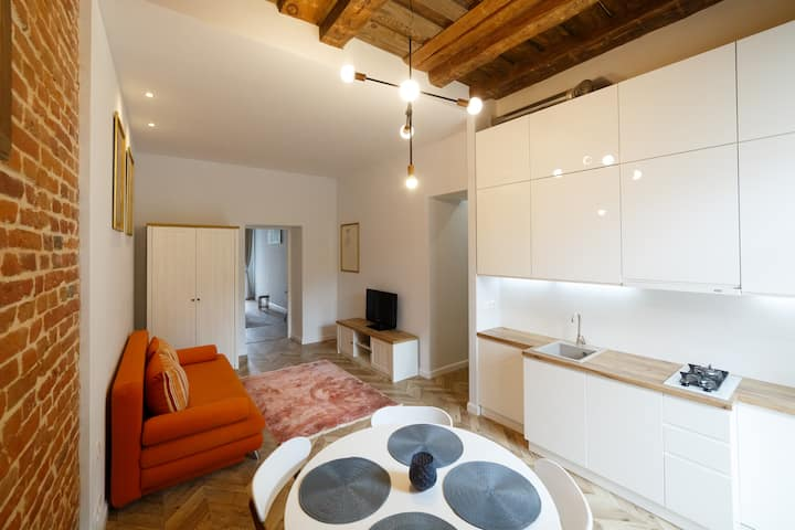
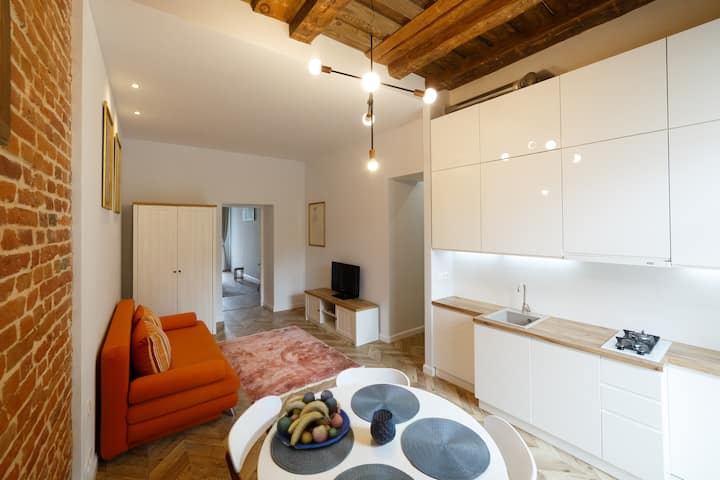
+ fruit bowl (314, 412)
